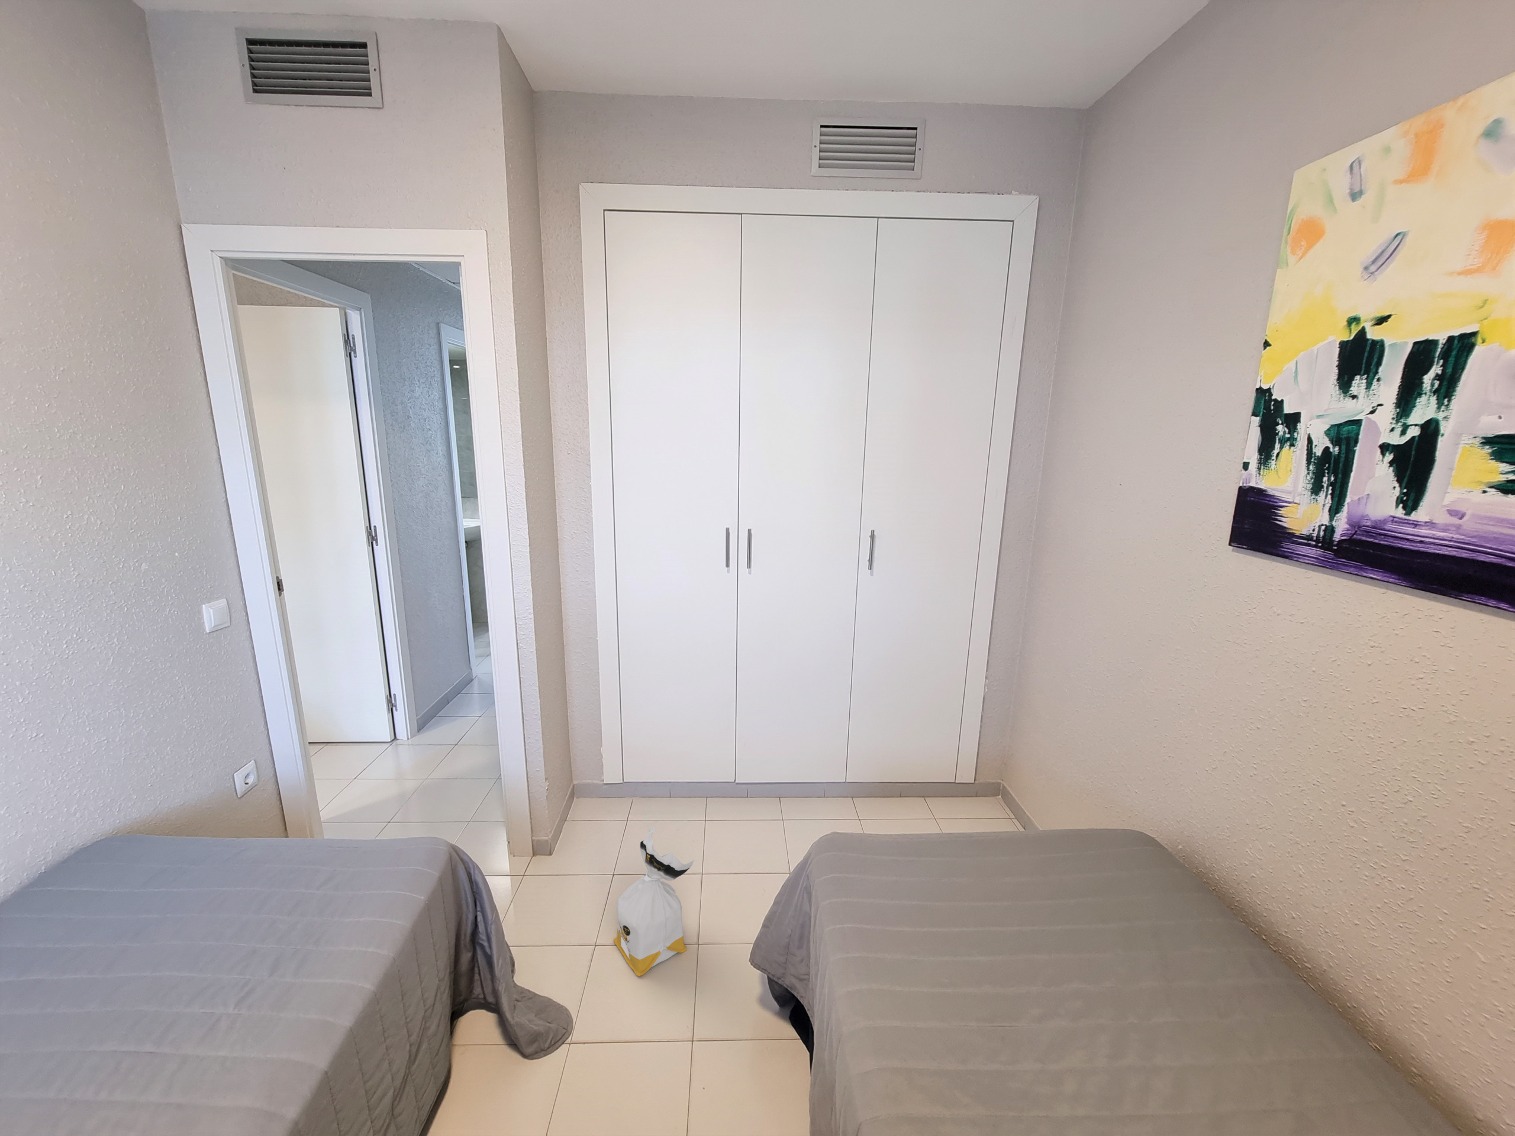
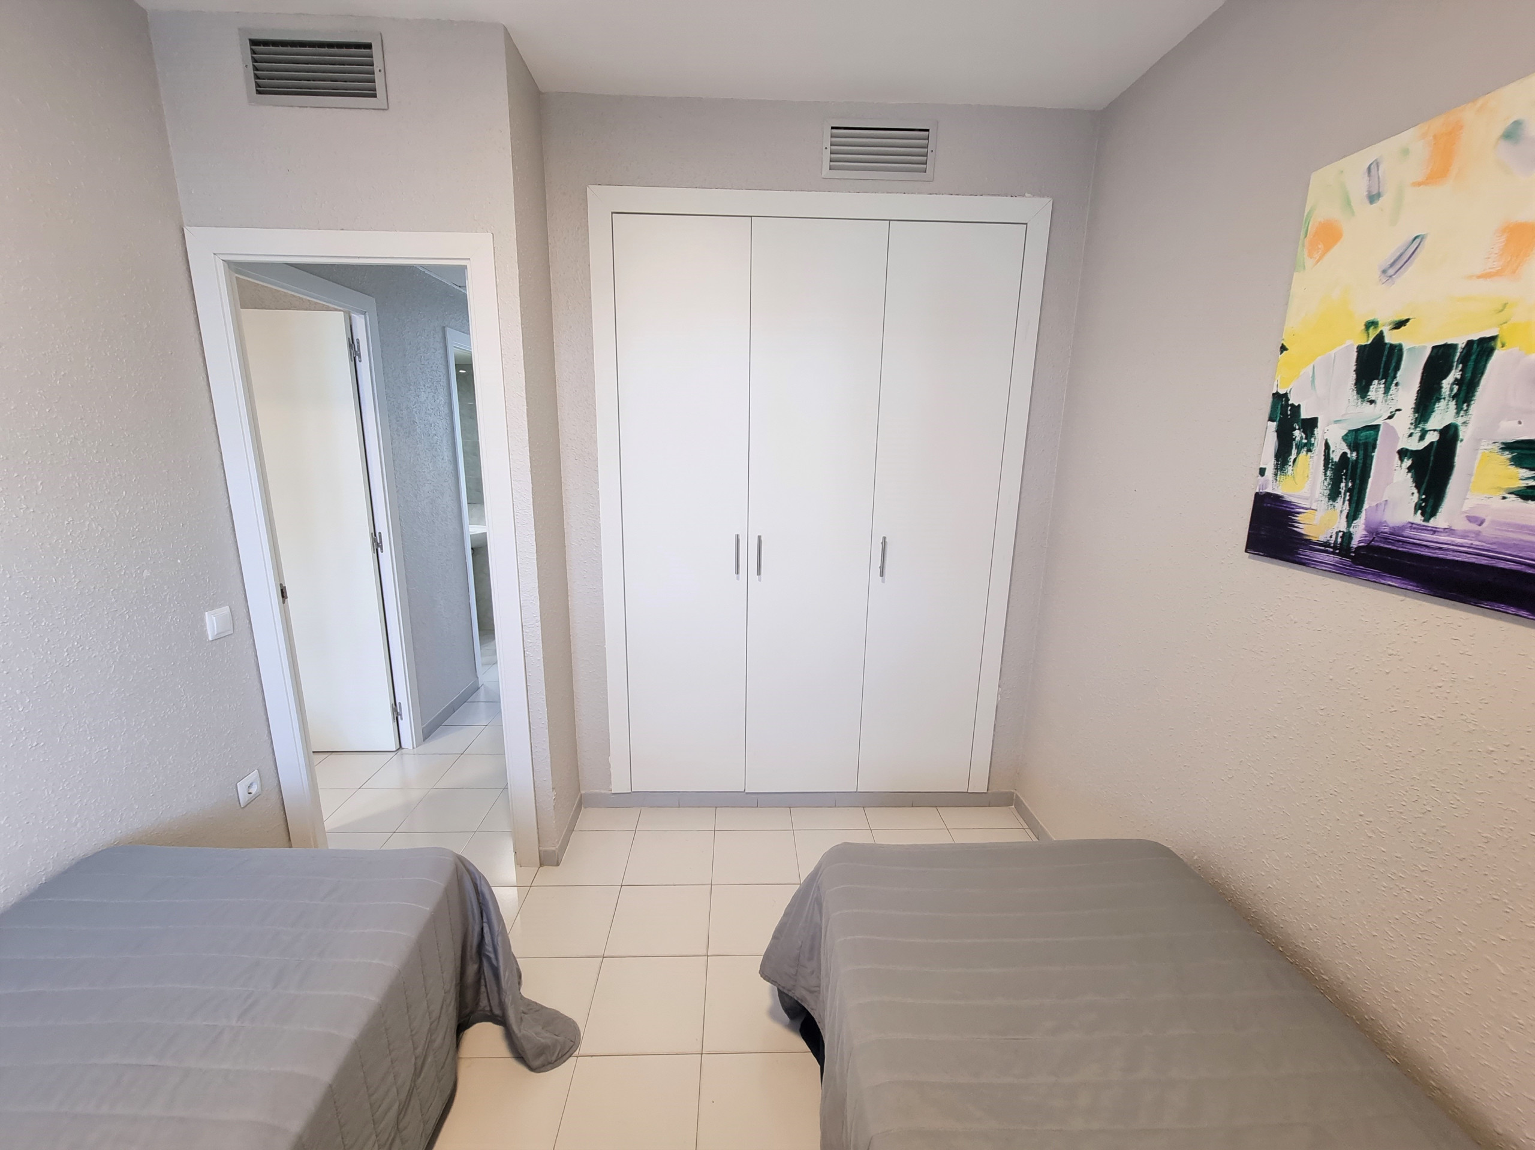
- bag (651, 891)
